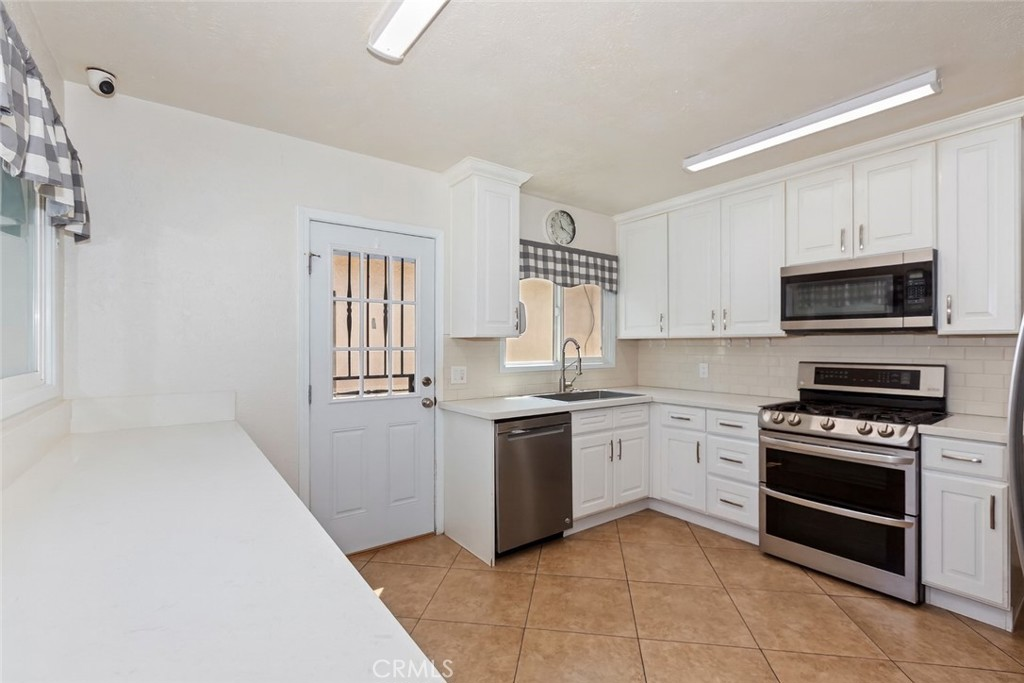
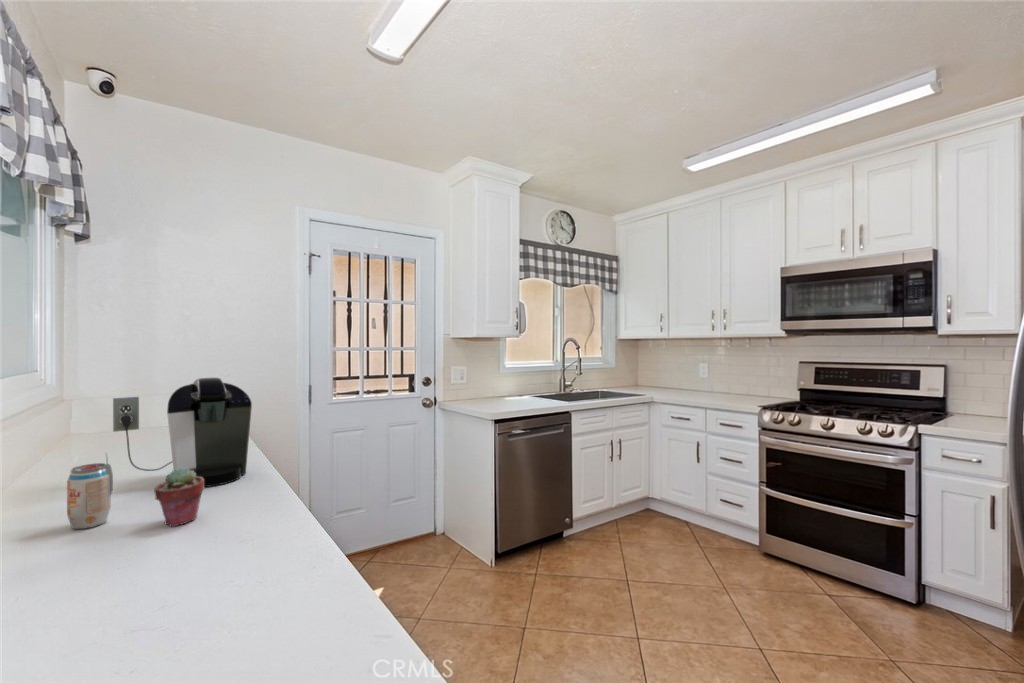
+ beverage can (90, 489)
+ potted succulent (180, 493)
+ coffee maker (186, 429)
